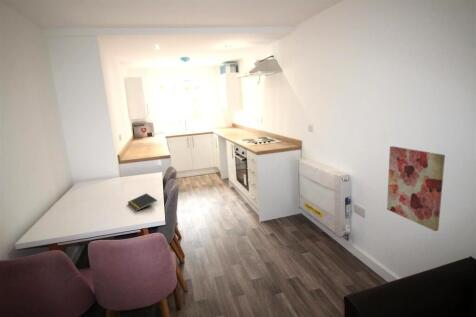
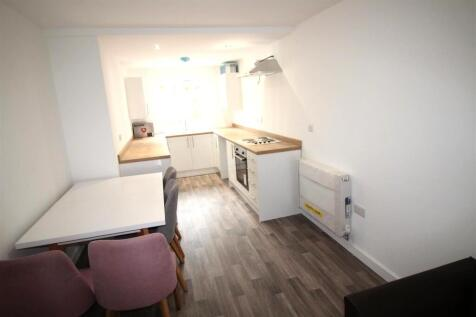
- notepad (142, 201)
- wall art (412, 185)
